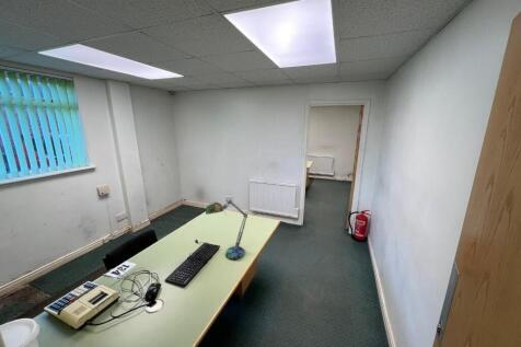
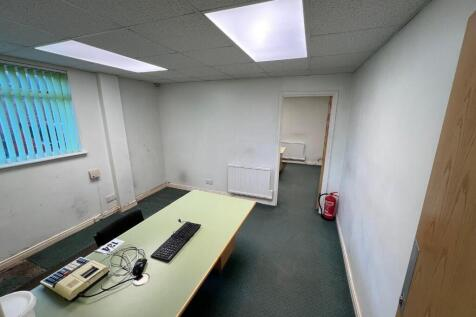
- desk lamp (225, 215)
